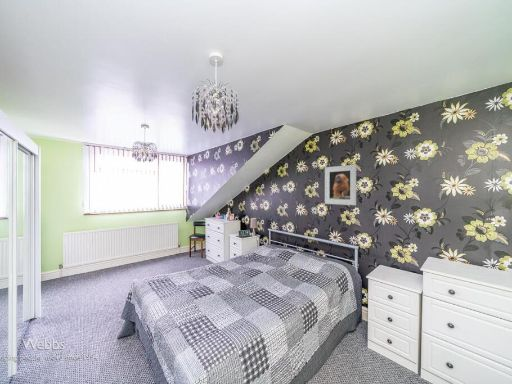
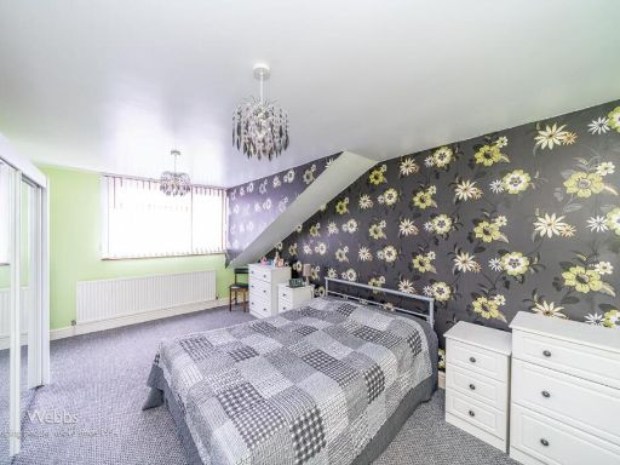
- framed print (339, 185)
